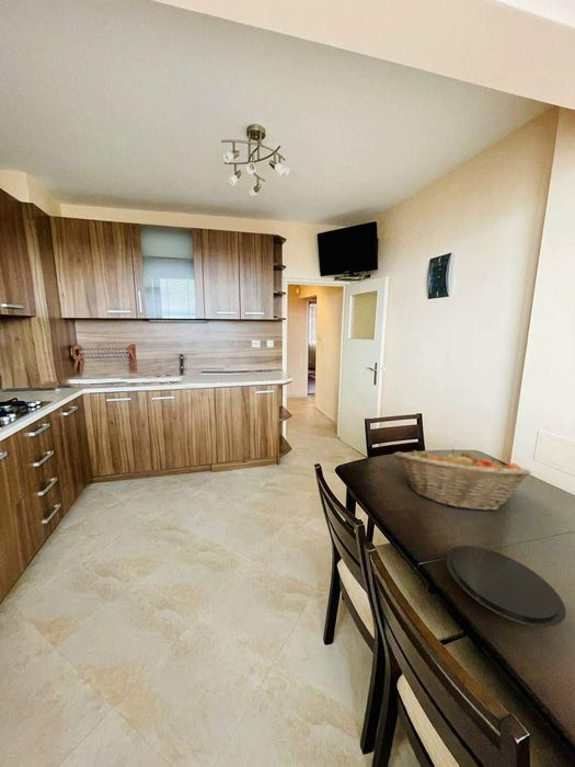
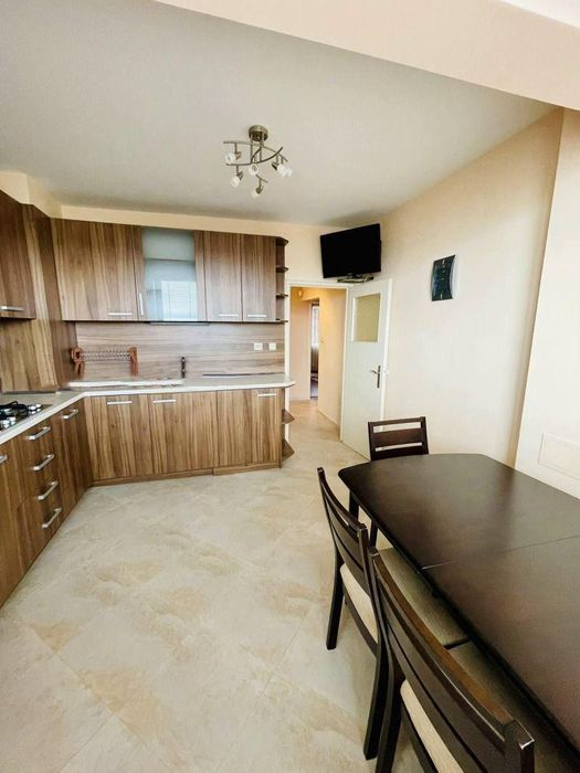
- fruit basket (455, 470)
- plate (499, 583)
